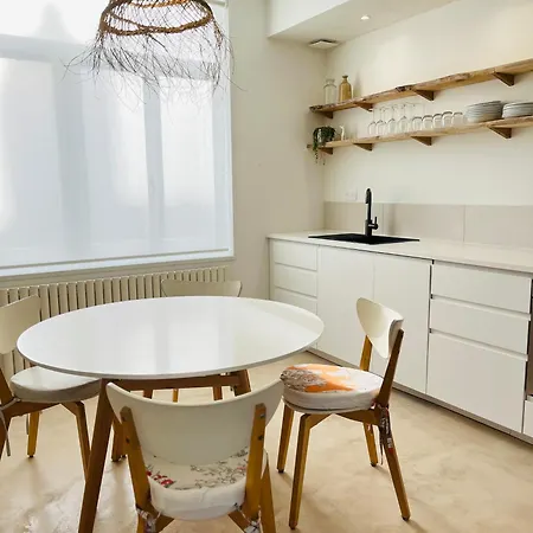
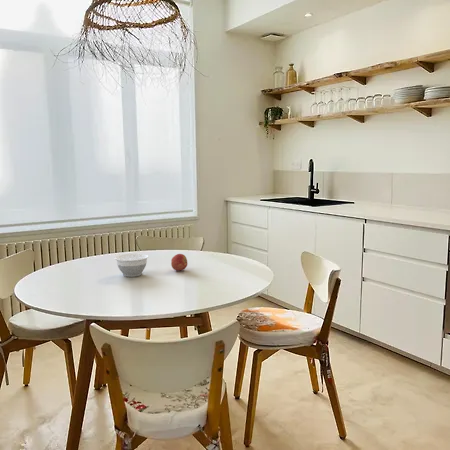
+ apple (179, 262)
+ bowl (132, 265)
